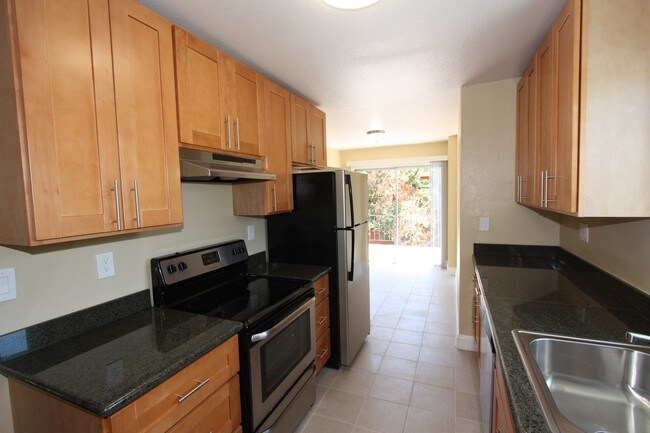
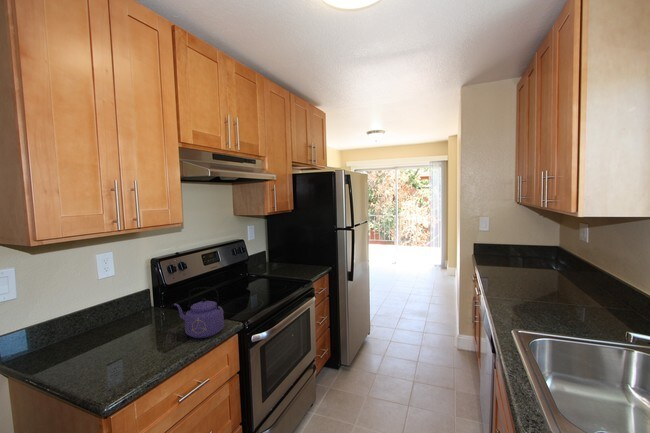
+ kettle (198, 309)
